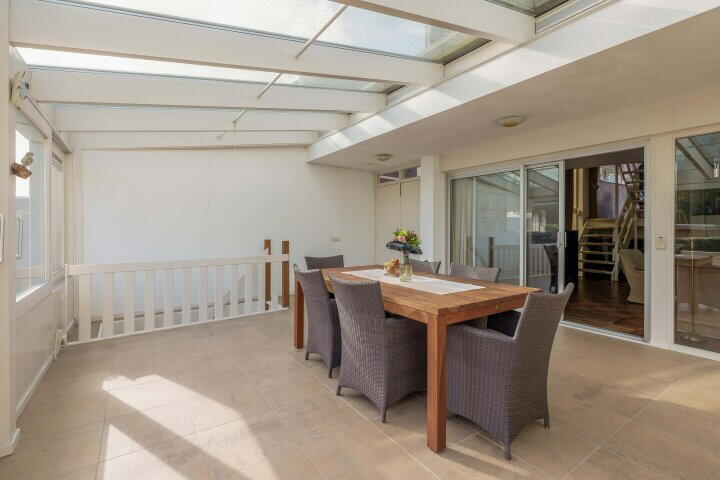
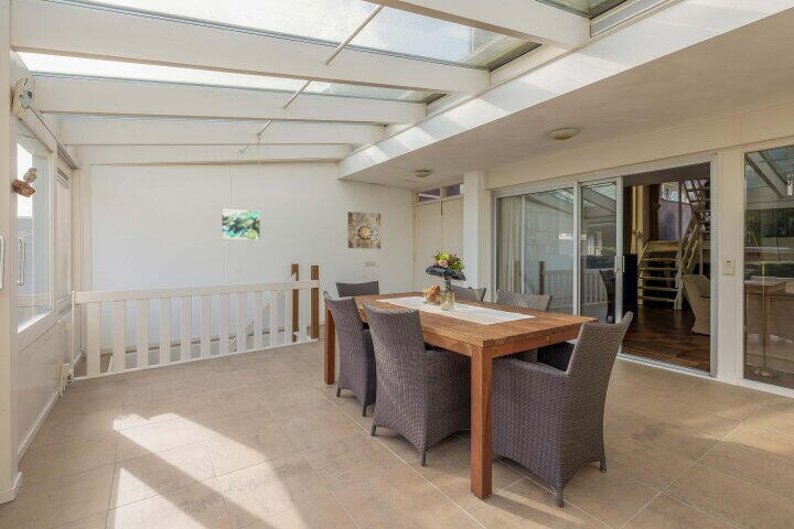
+ wall art (364, 230)
+ wall art (240, 225)
